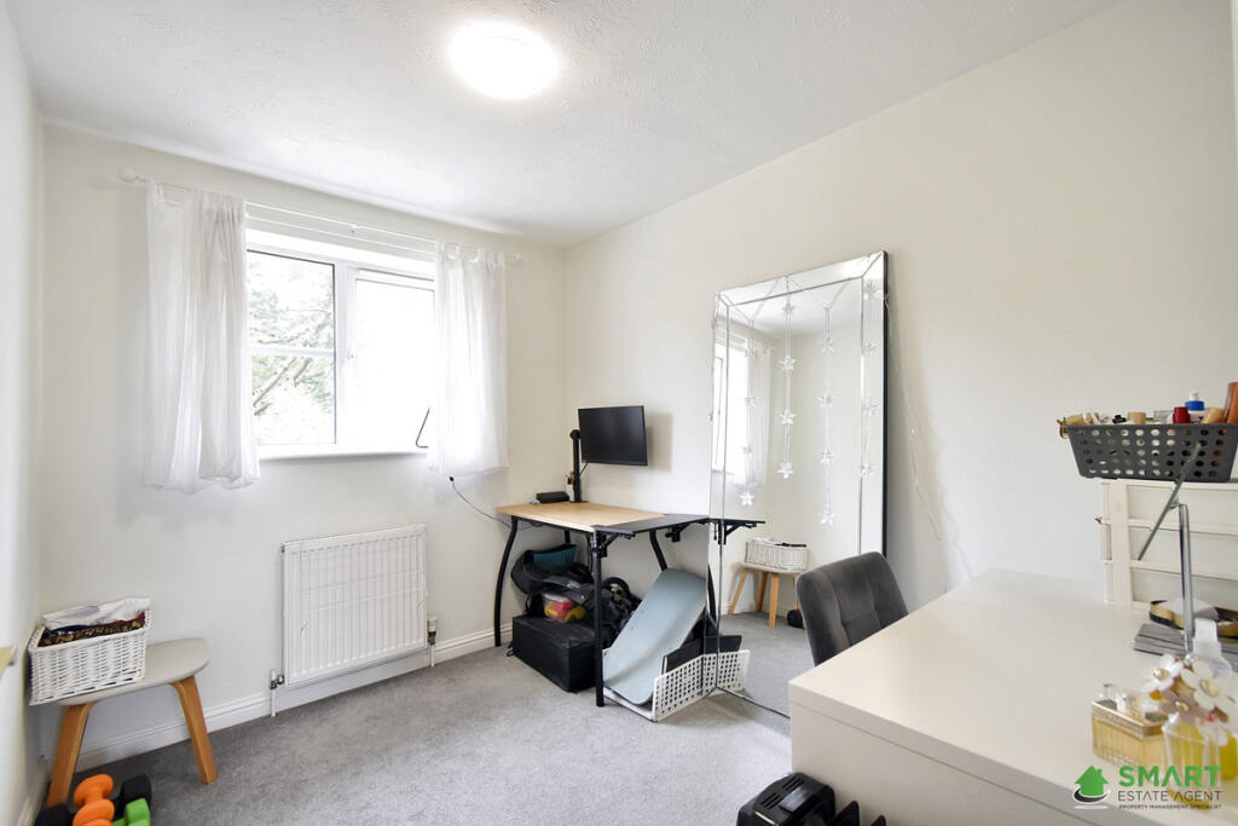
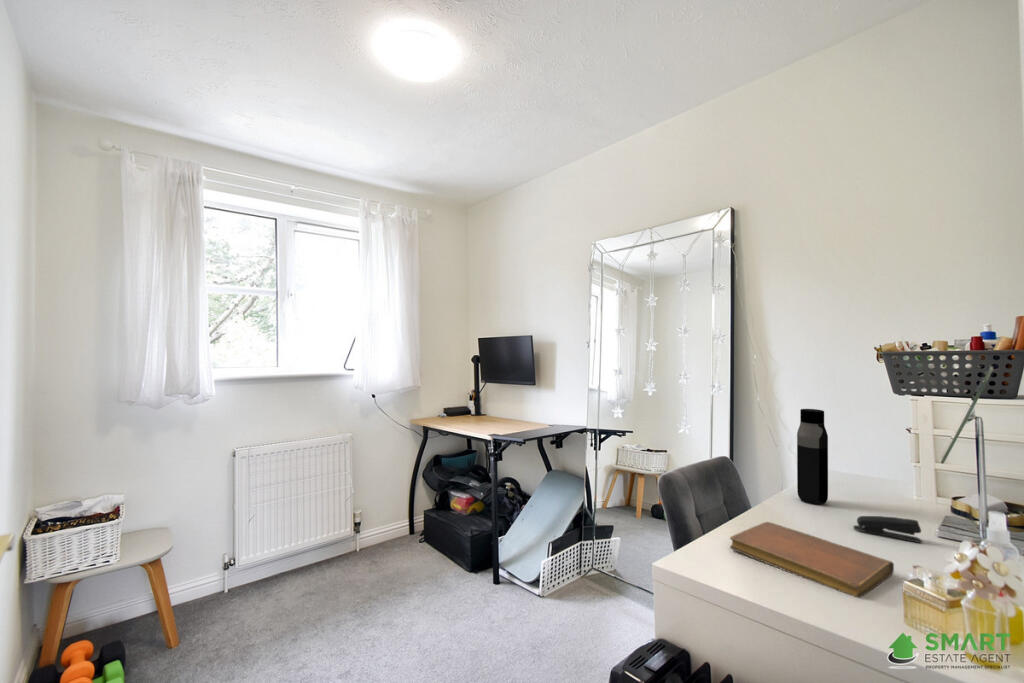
+ water bottle (812, 455)
+ notebook (806, 554)
+ stapler (886, 524)
